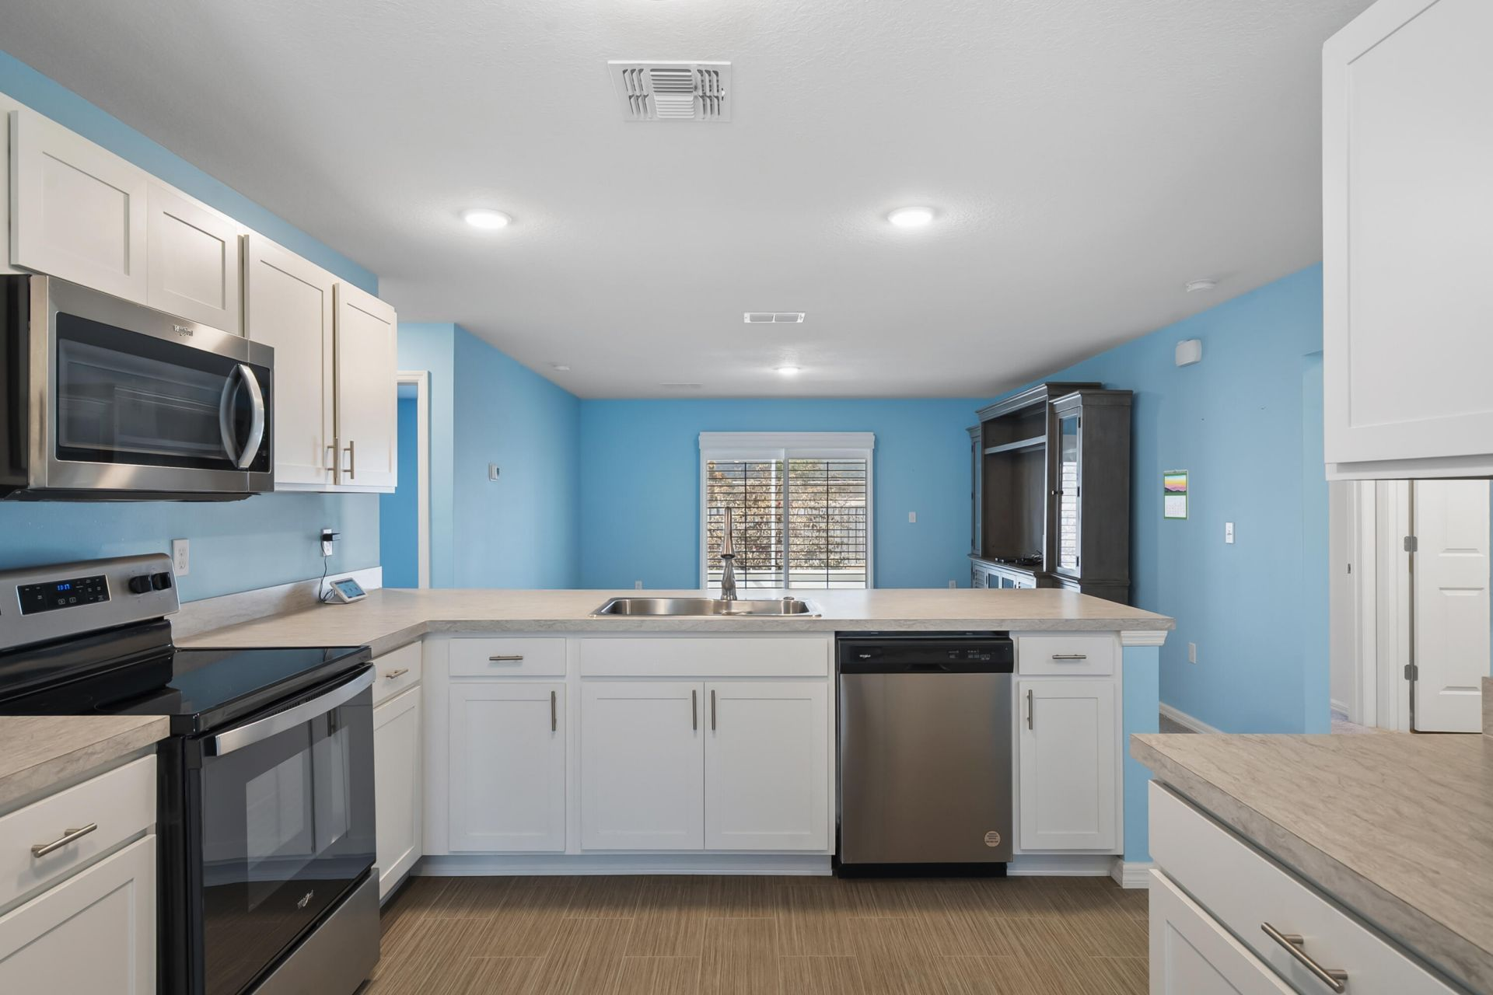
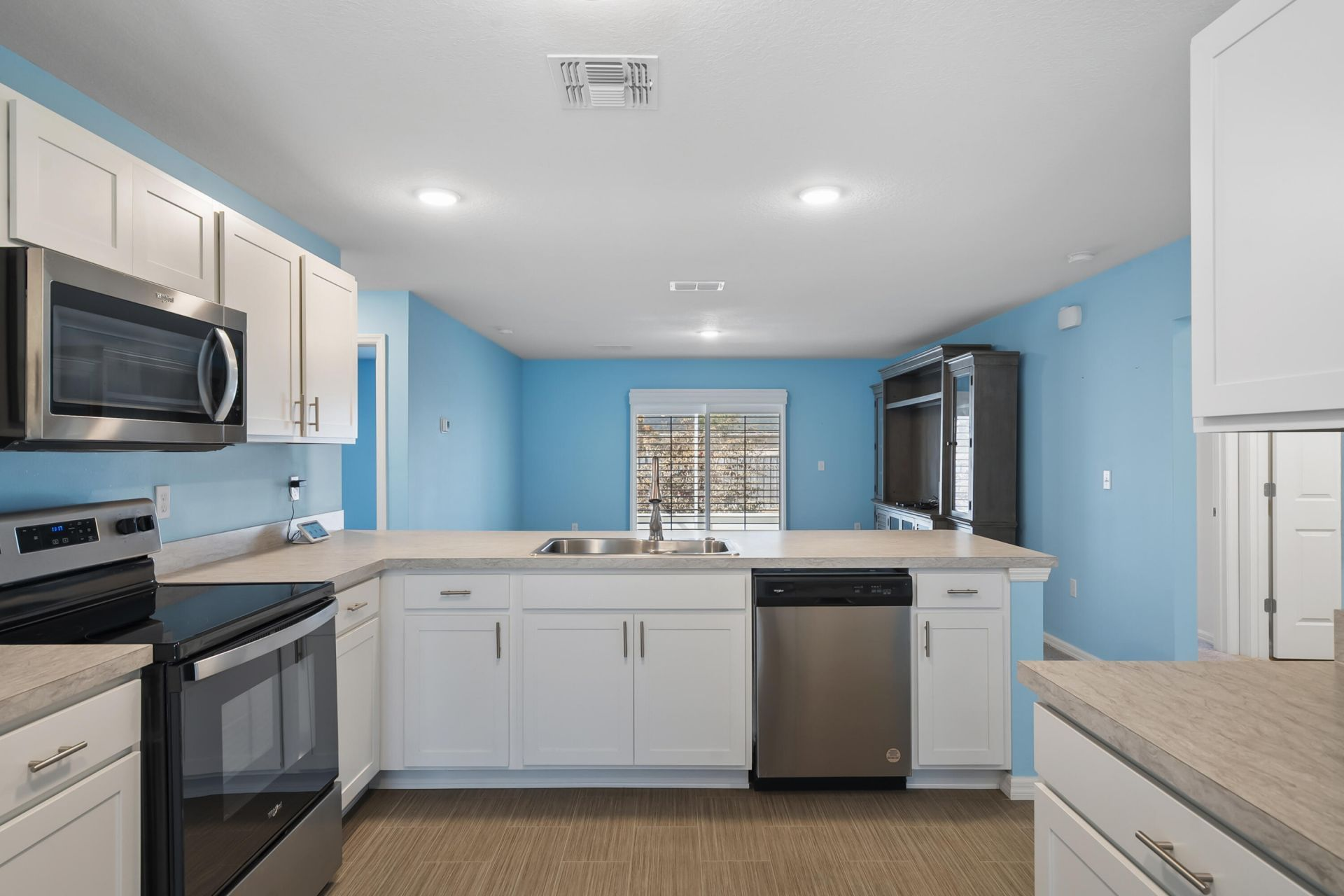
- calendar (1175, 493)
